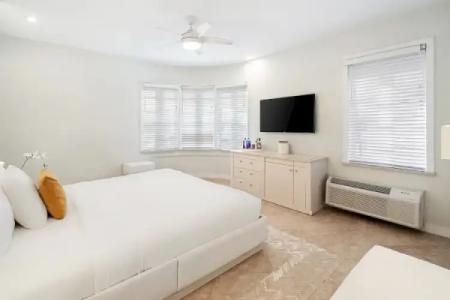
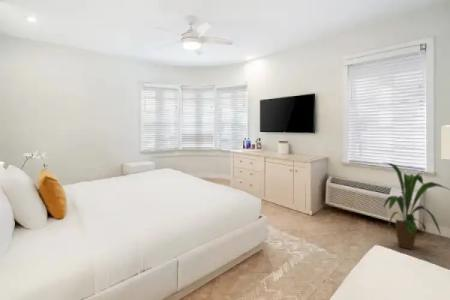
+ house plant (414, 205)
